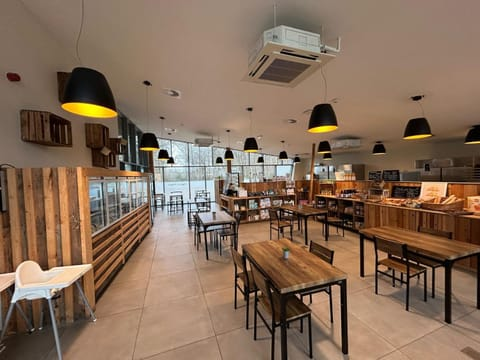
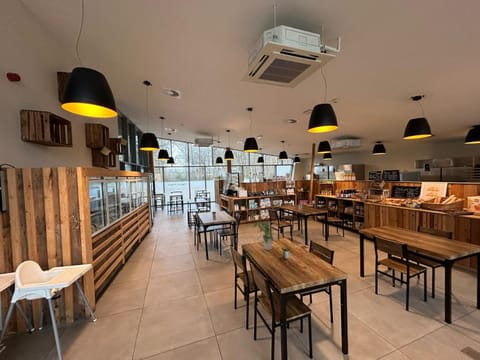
+ potted plant (265, 235)
